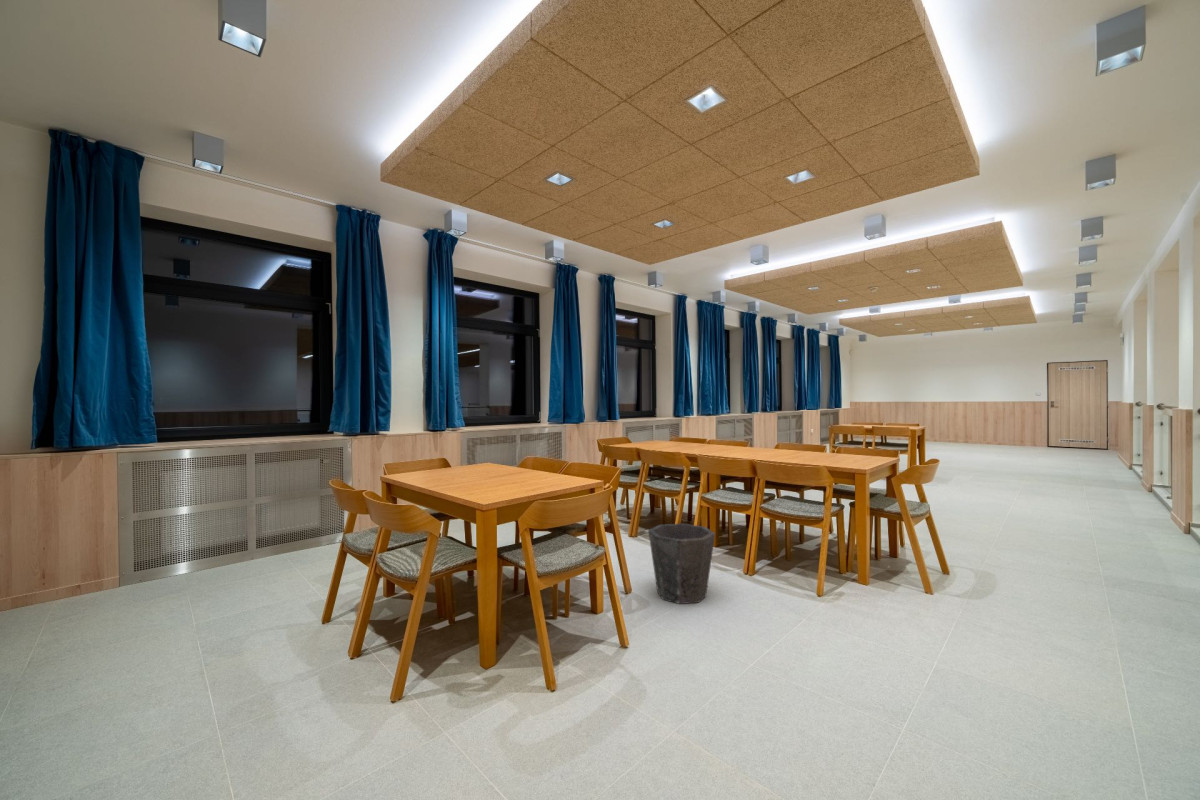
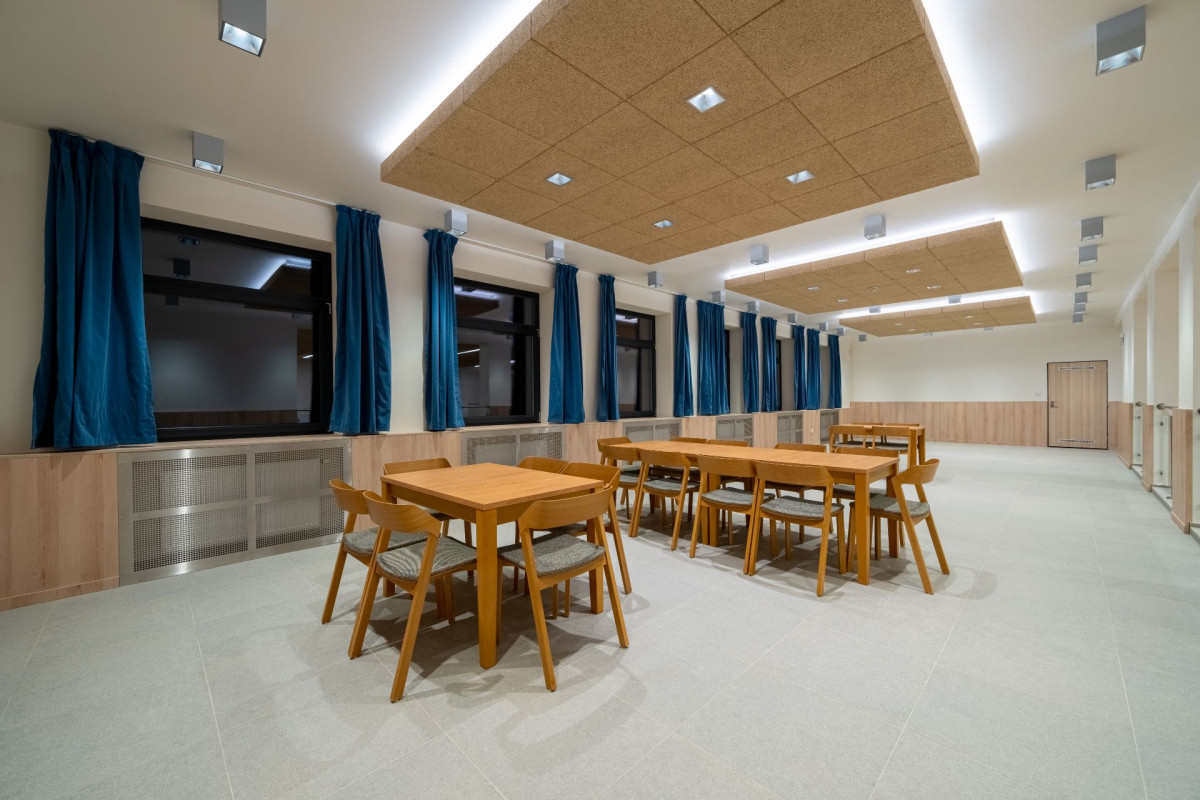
- waste bin (681, 562)
